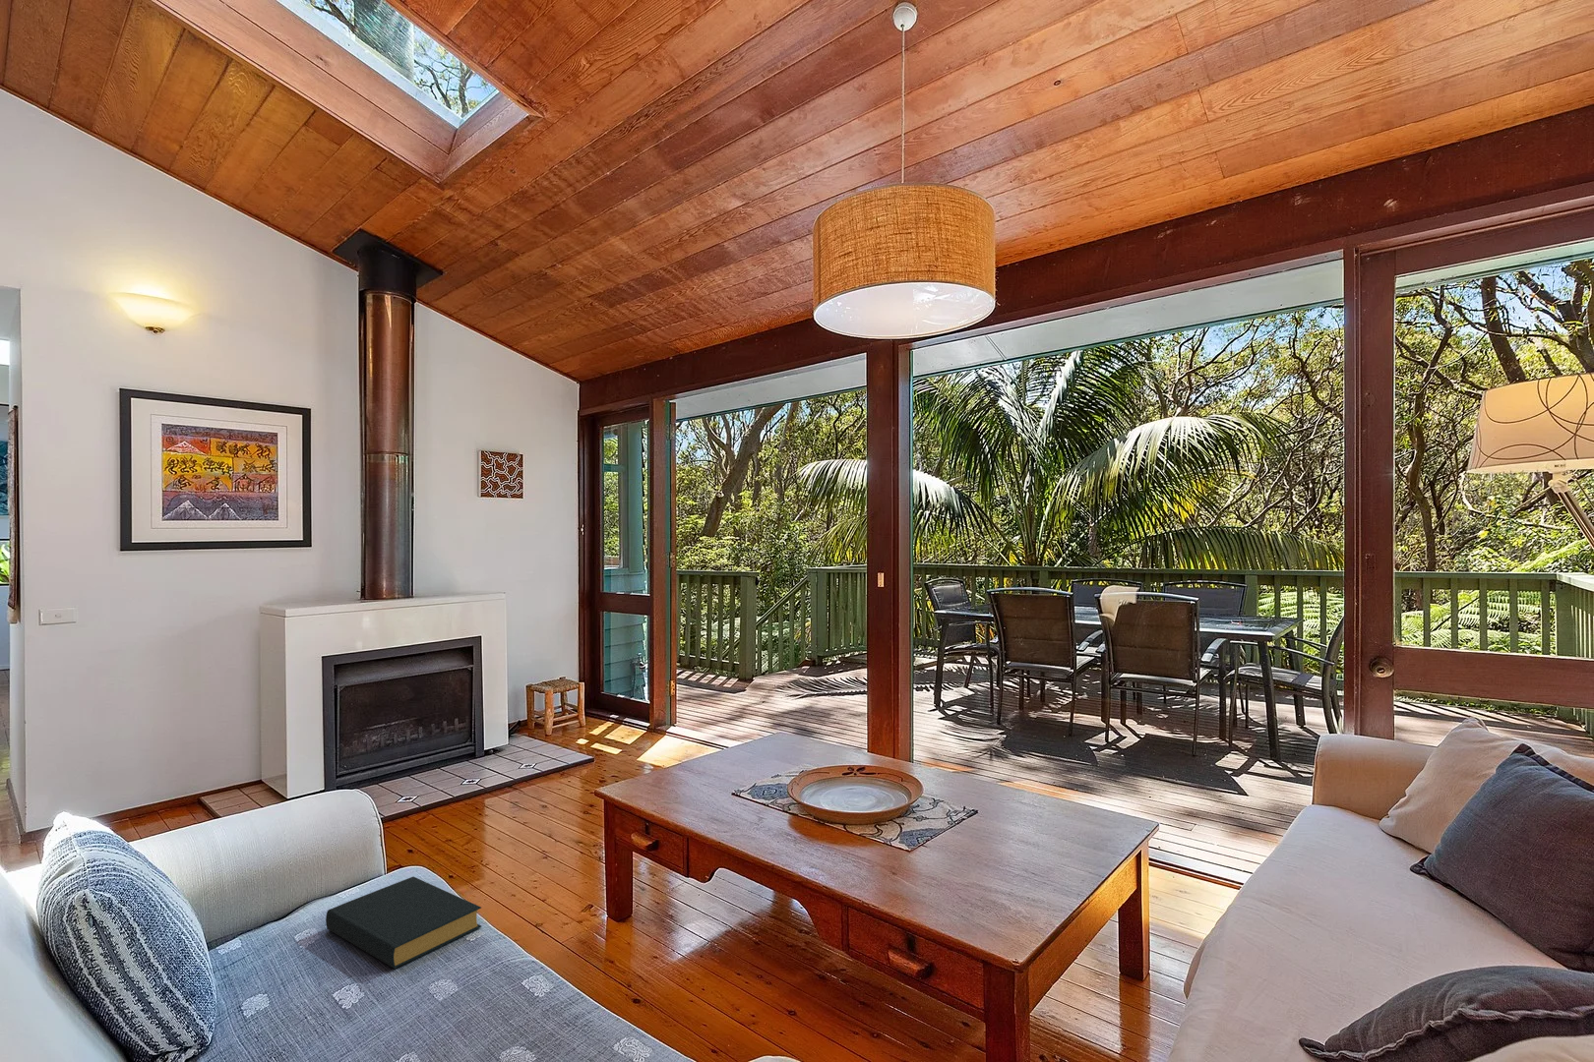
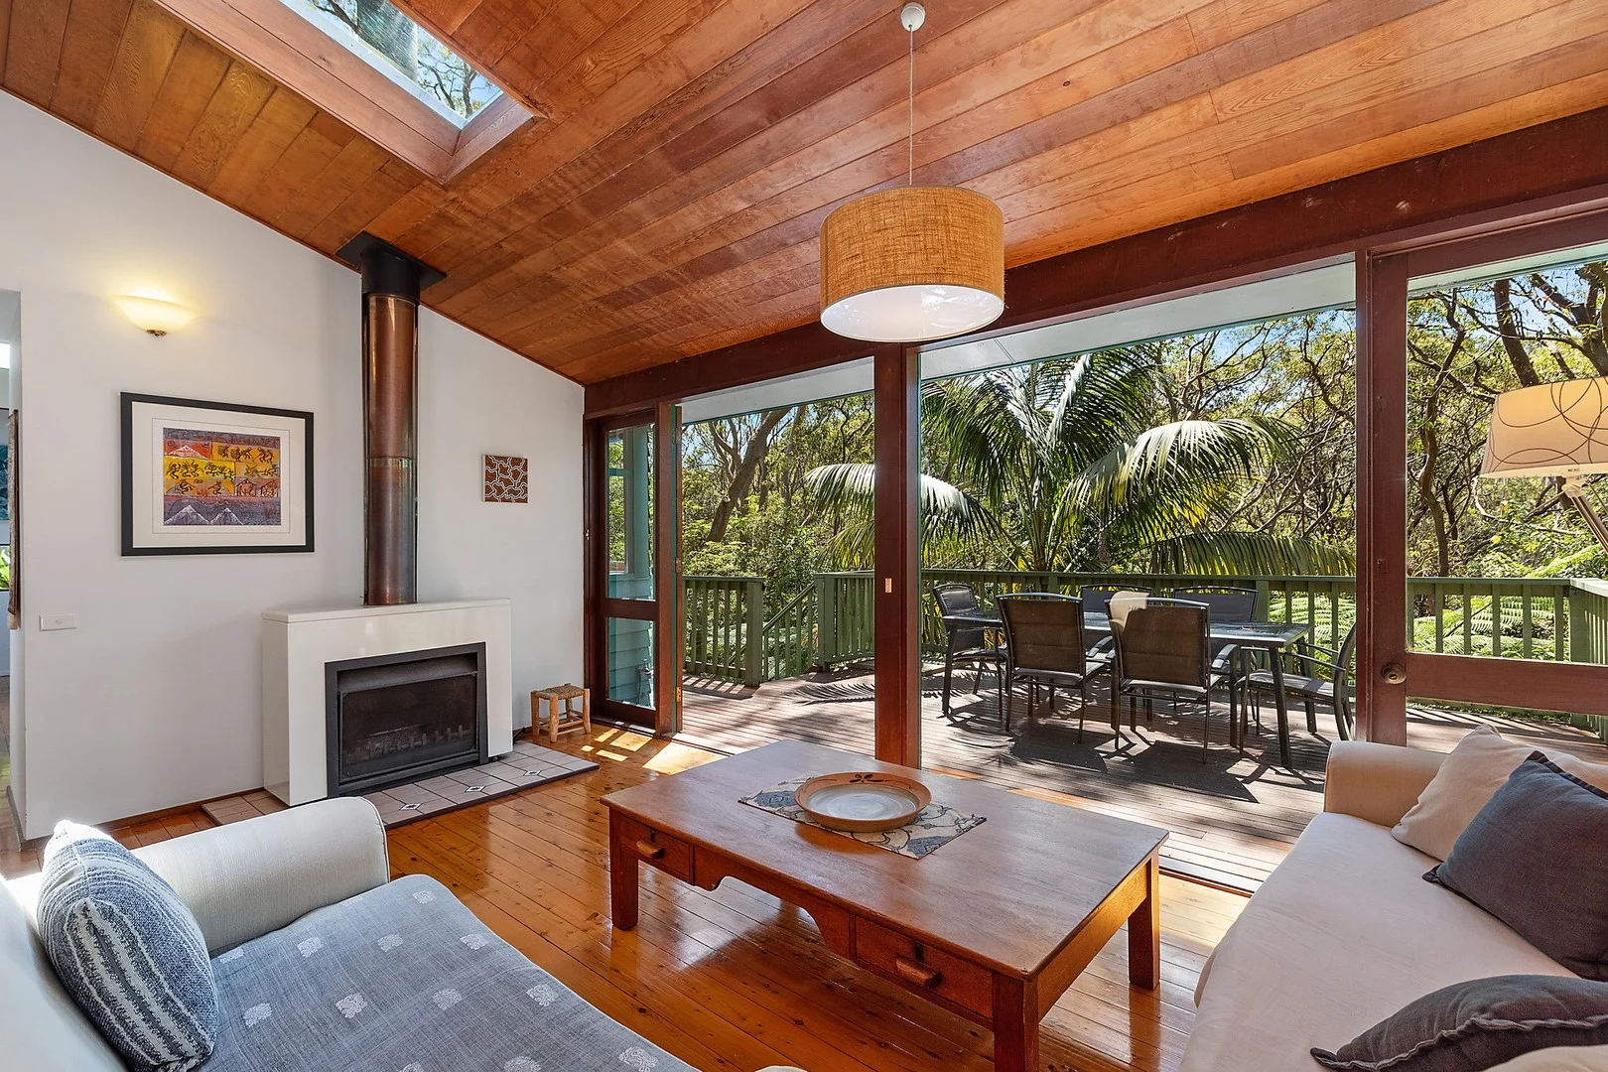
- hardback book (403, 919)
